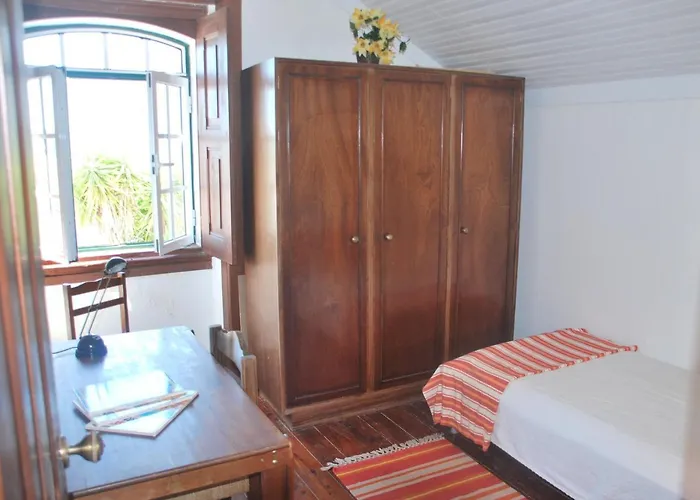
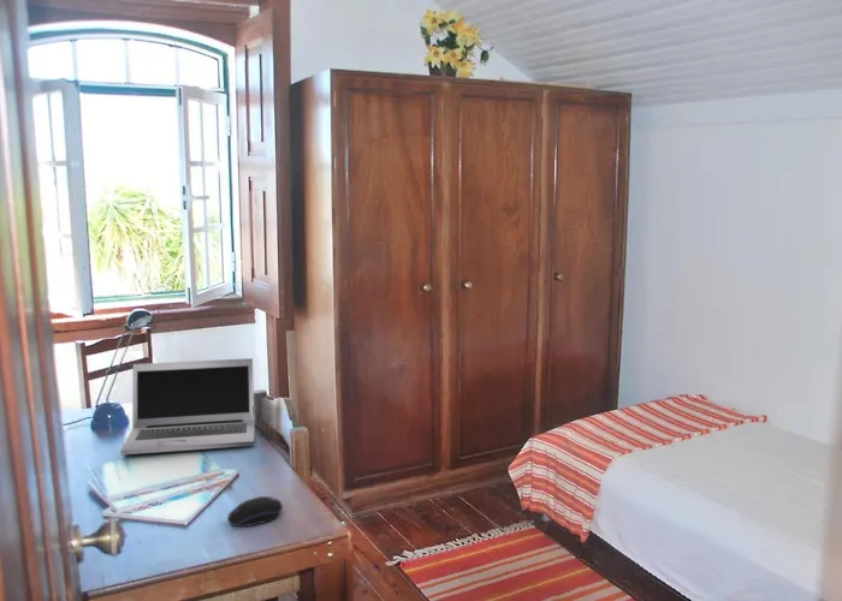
+ computer mouse (255, 508)
+ laptop (191, 404)
